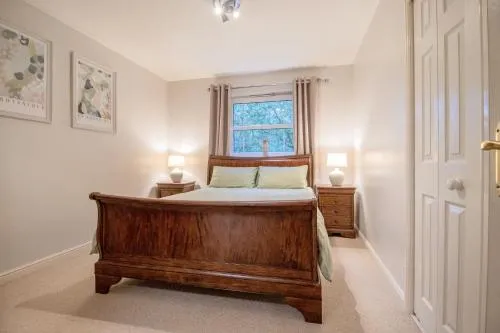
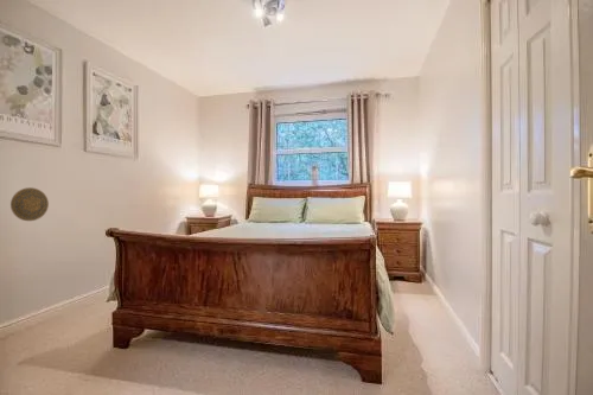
+ decorative plate (31, 204)
